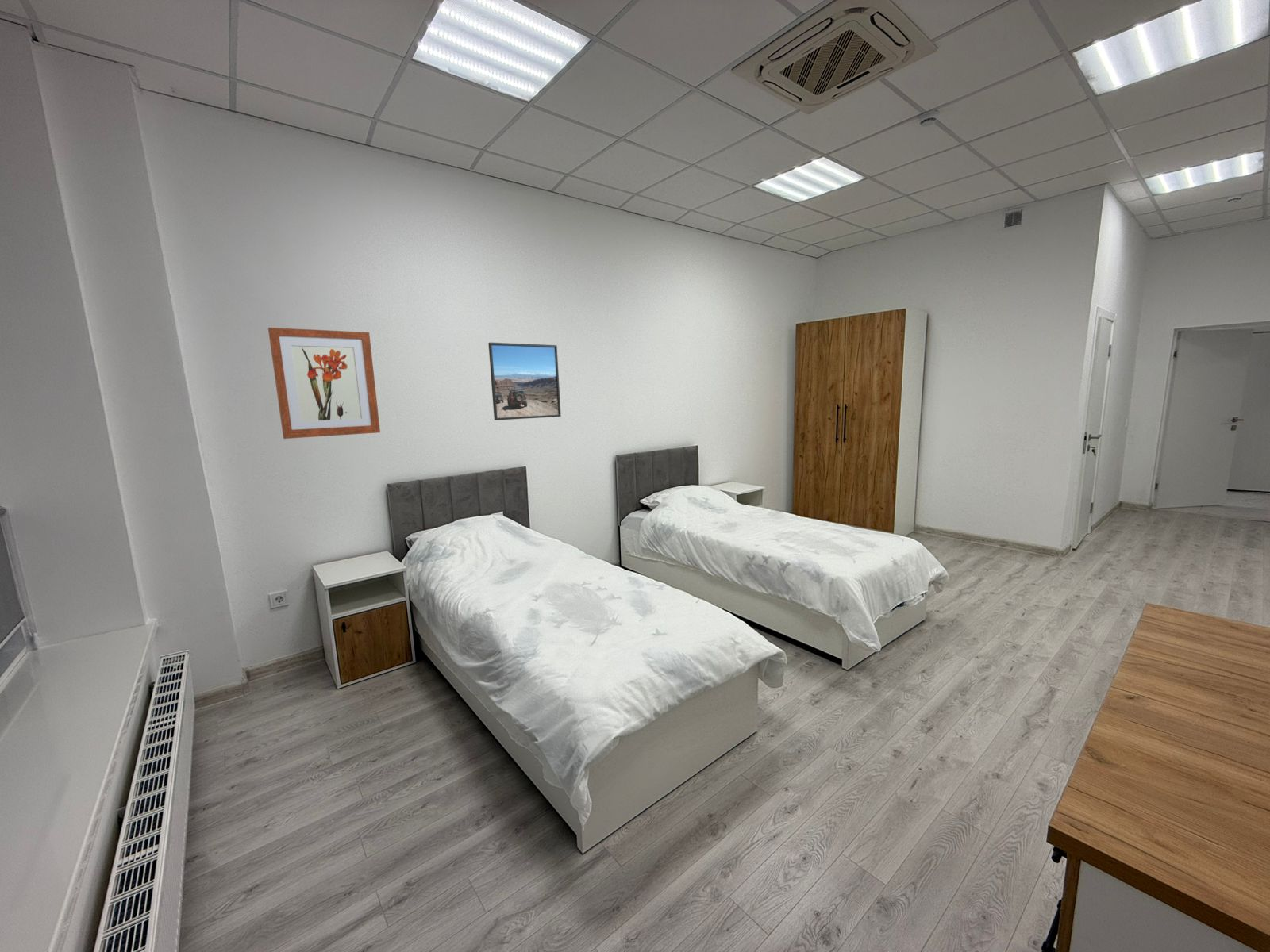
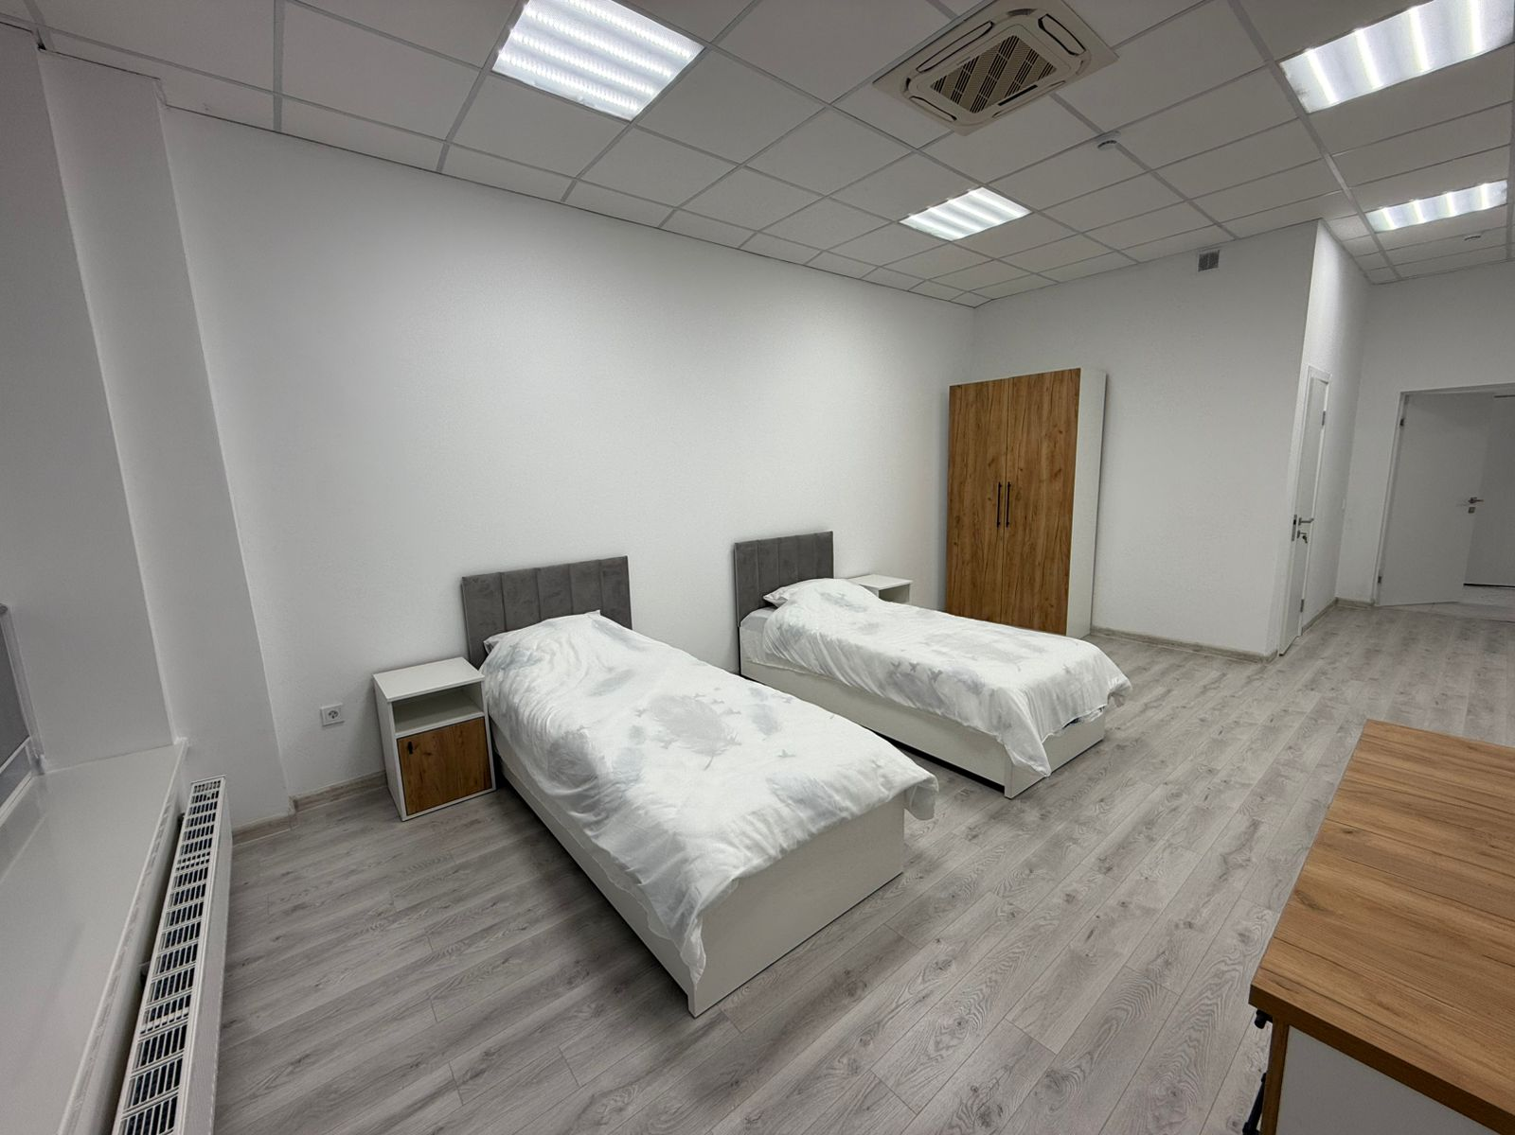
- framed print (526, 381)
- wall art (327, 383)
